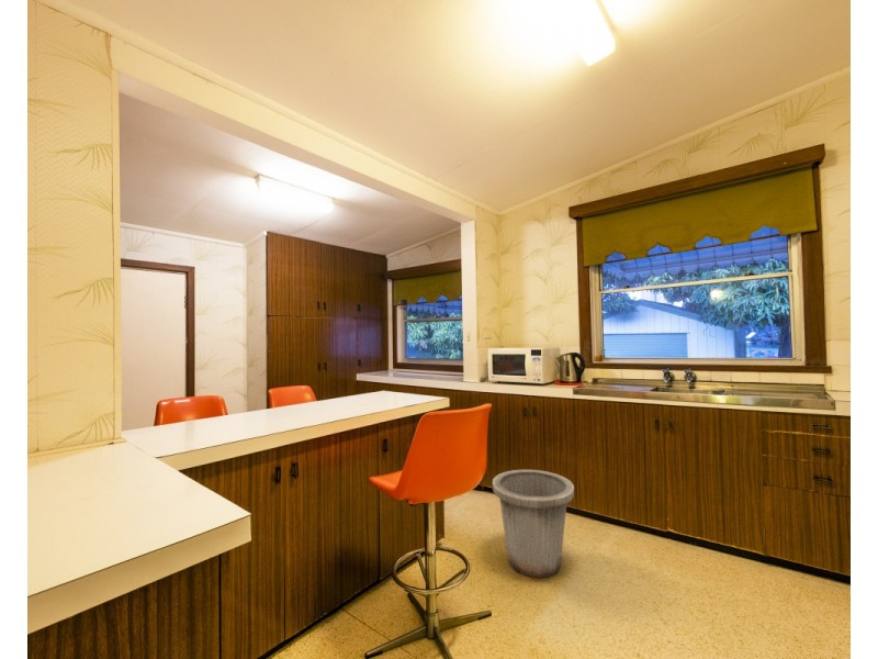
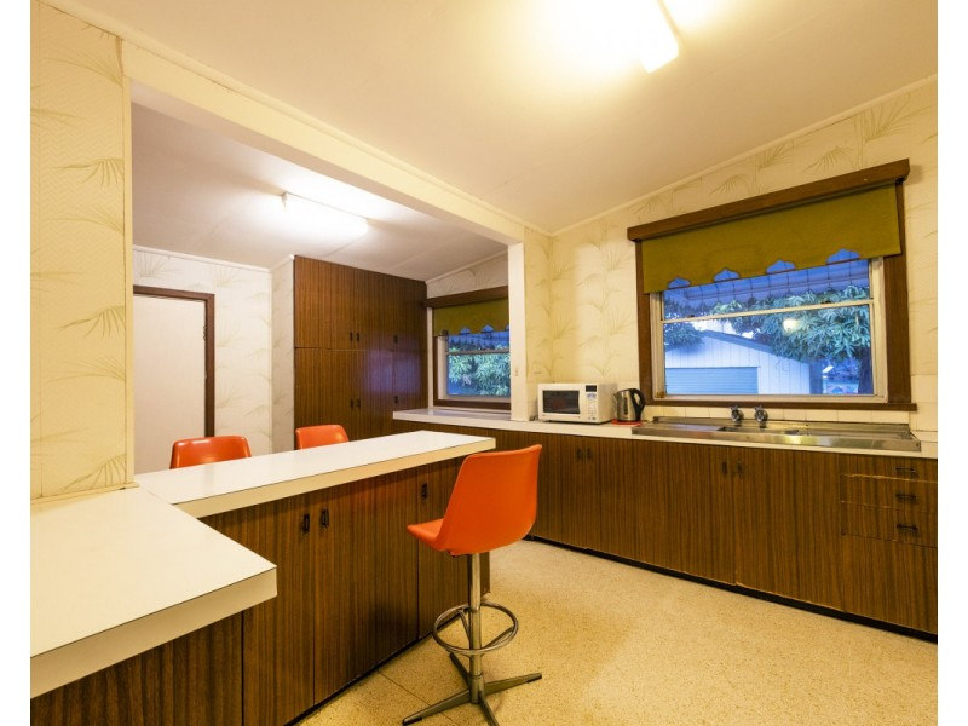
- trash can (532, 523)
